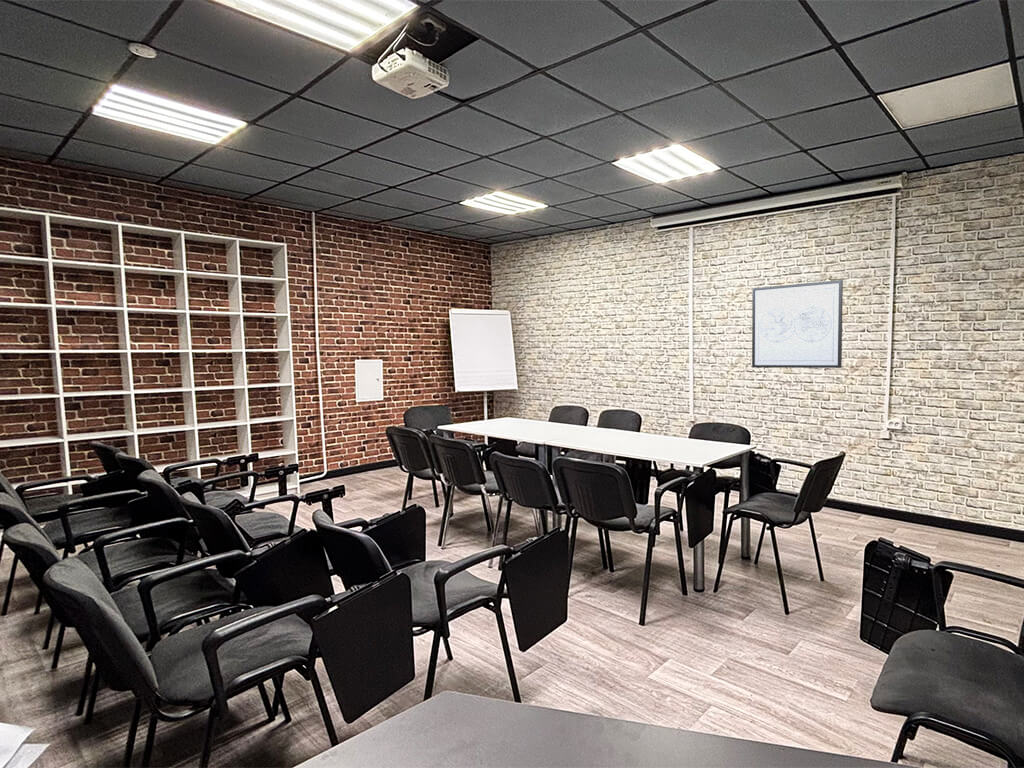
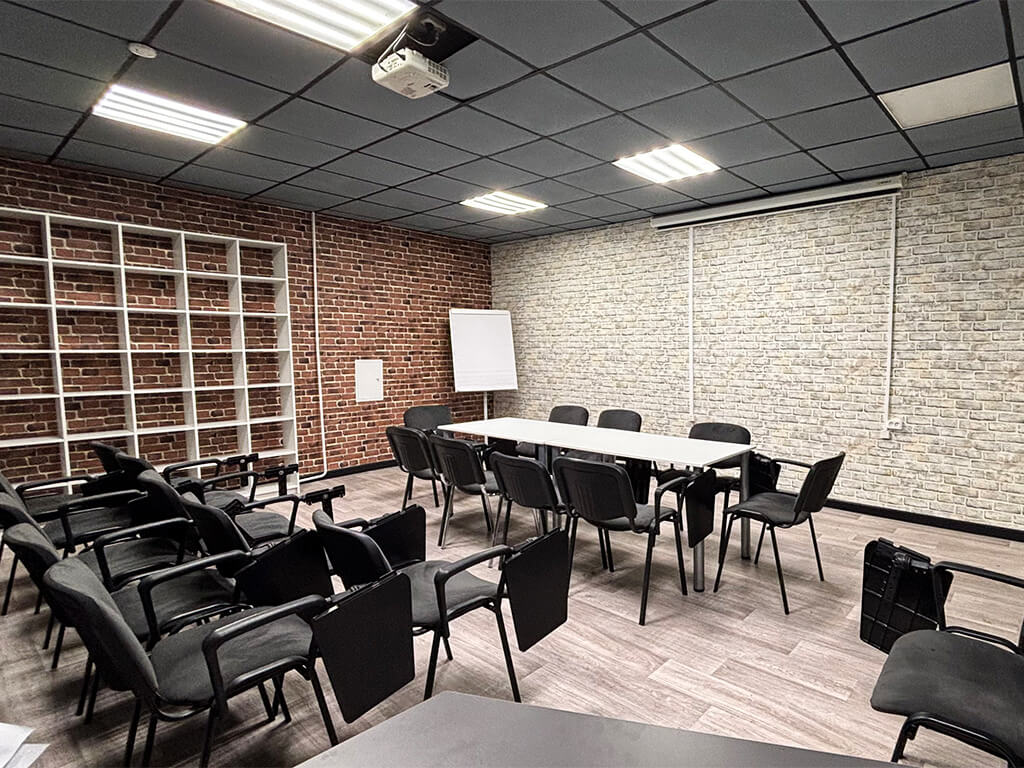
- wall art (794, 326)
